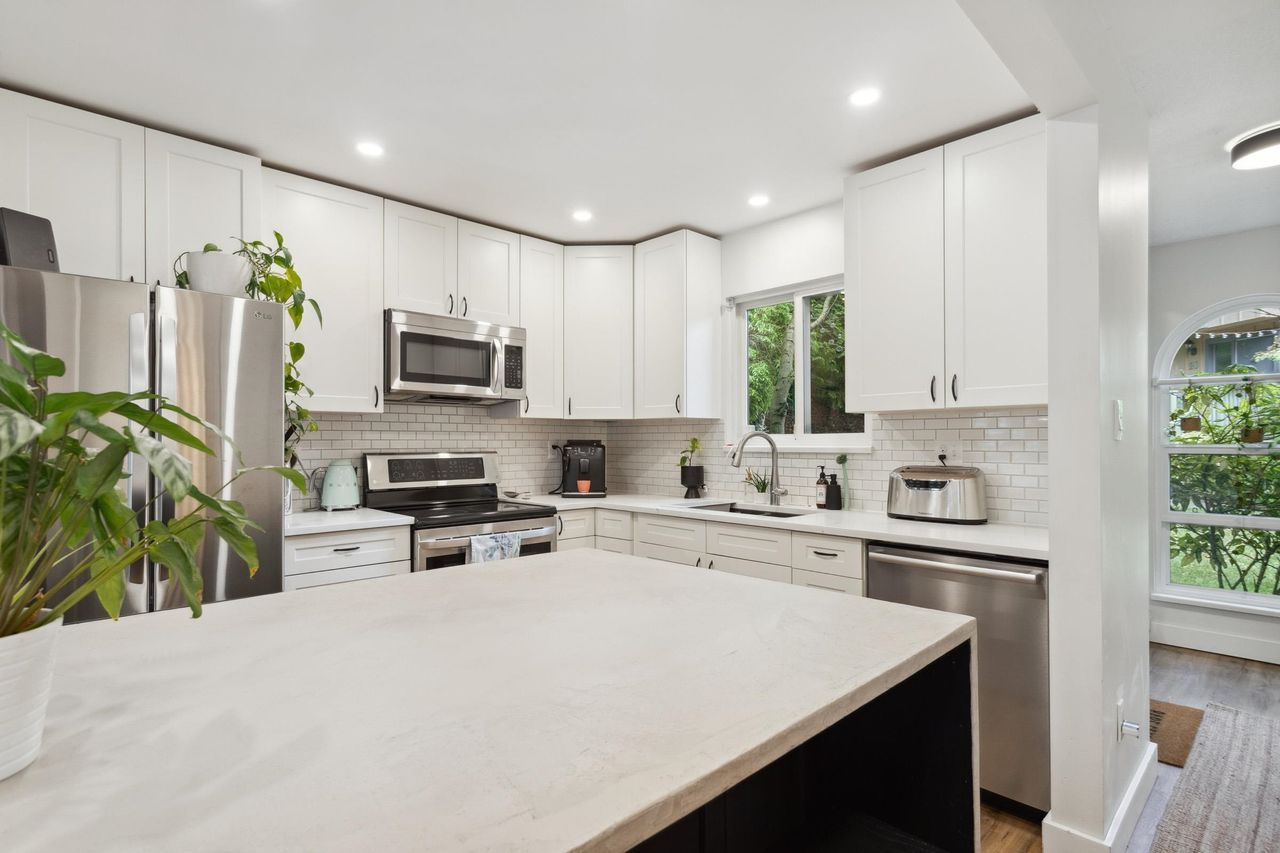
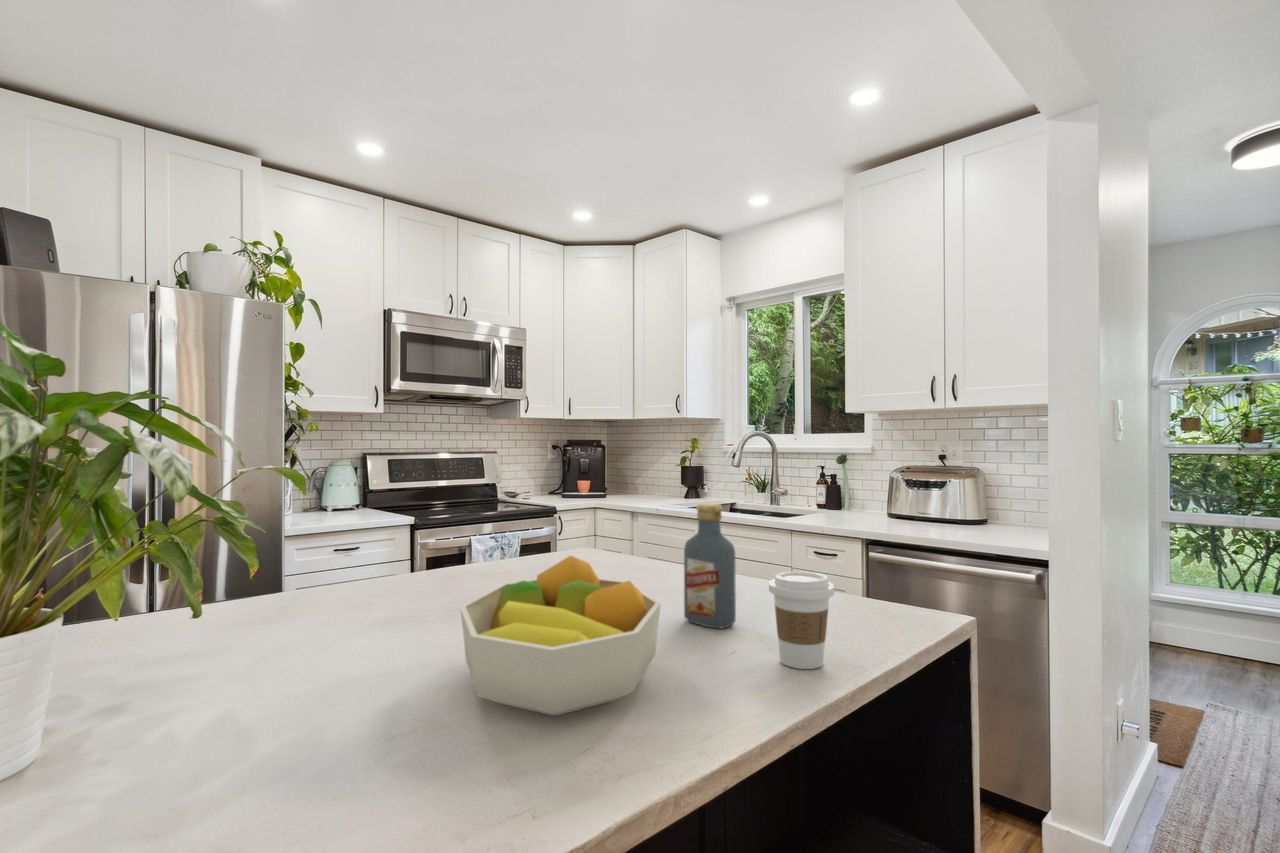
+ coffee cup (801, 618)
+ vodka (709, 563)
+ fruit bowl (561, 624)
